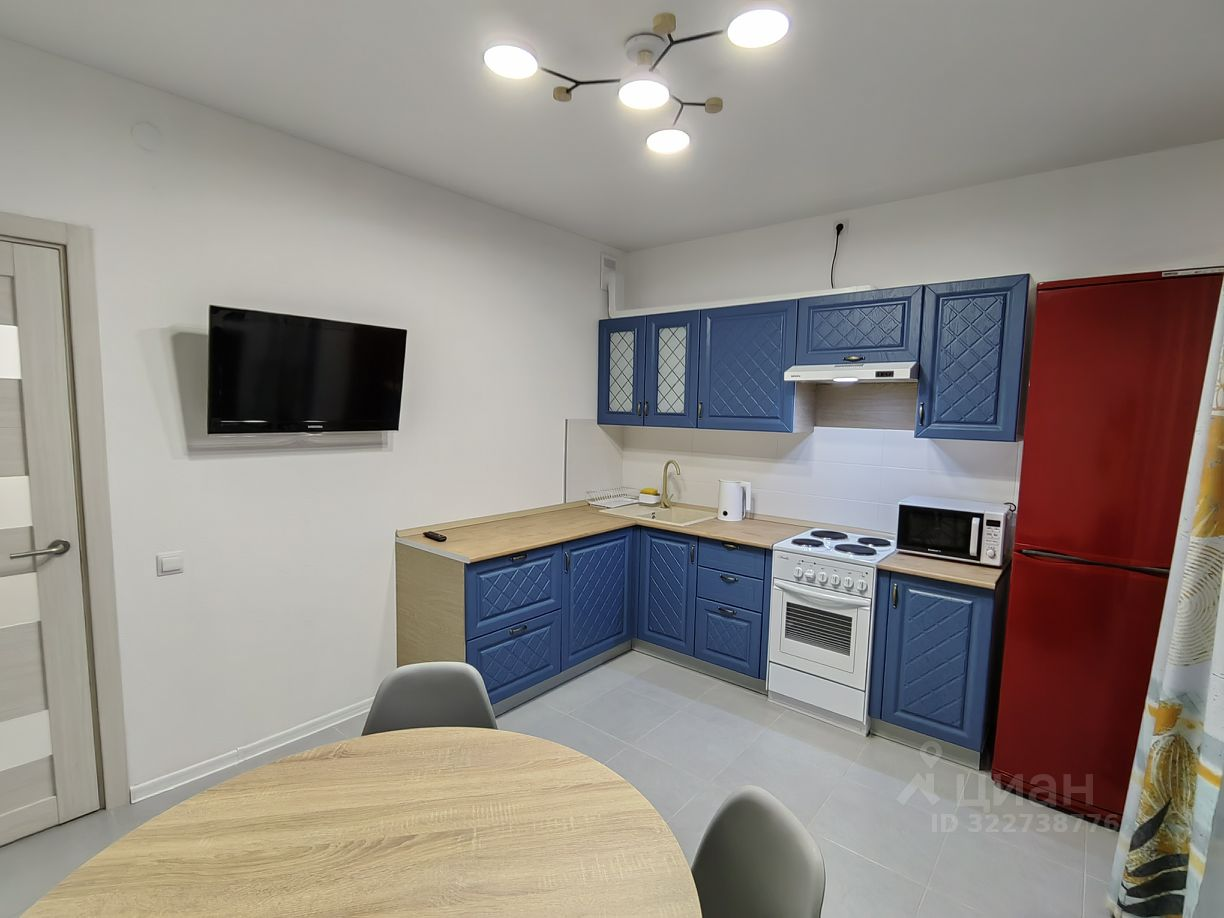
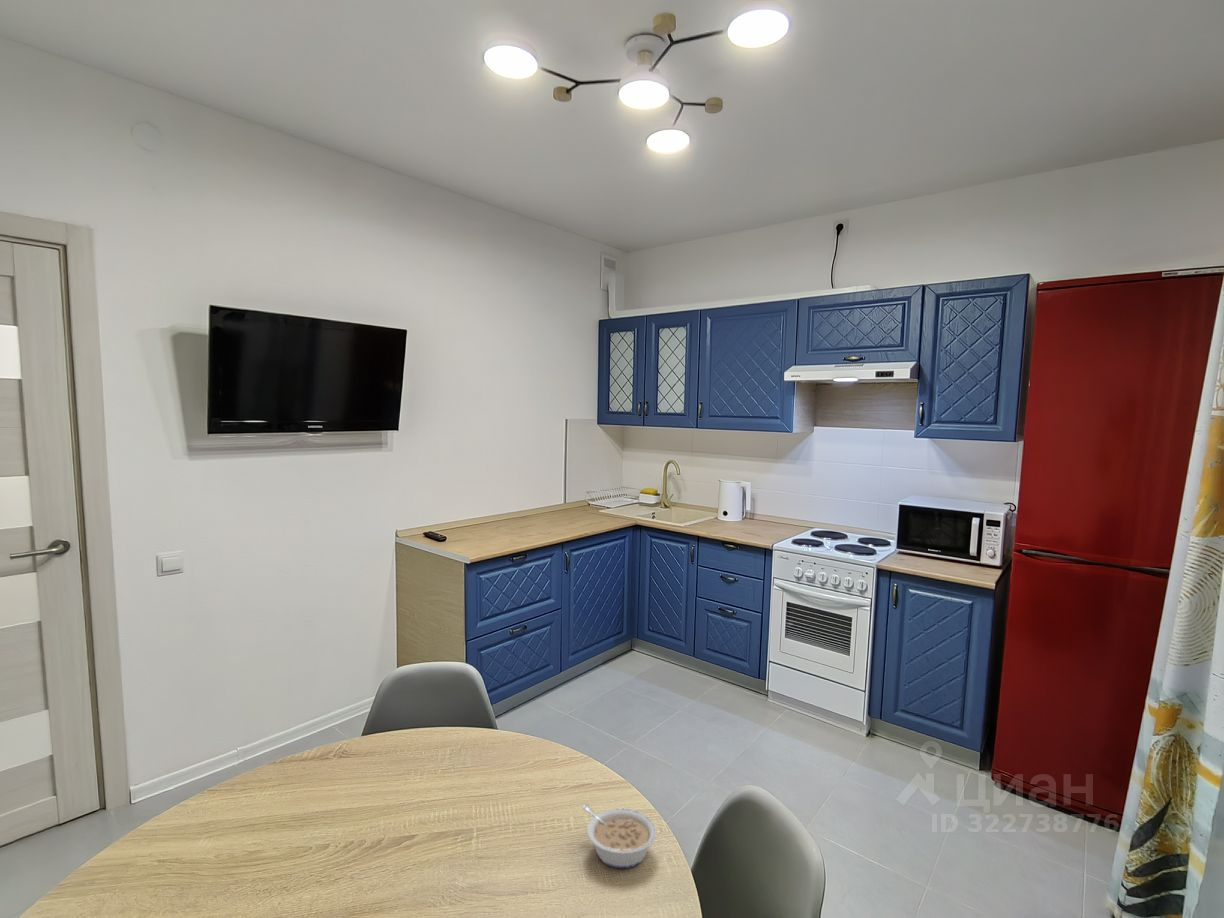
+ legume (618, 838)
